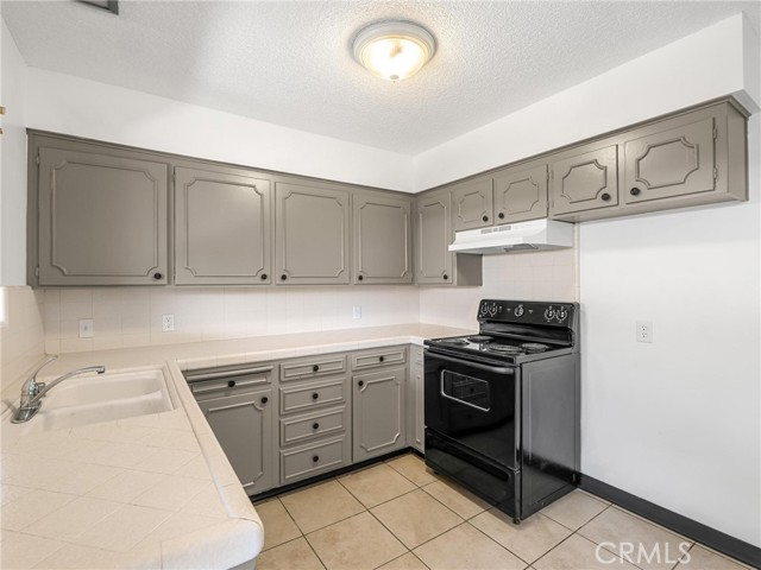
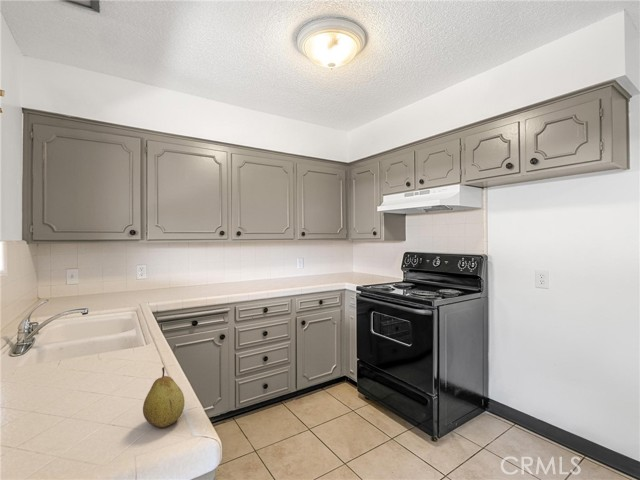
+ fruit (164, 396)
